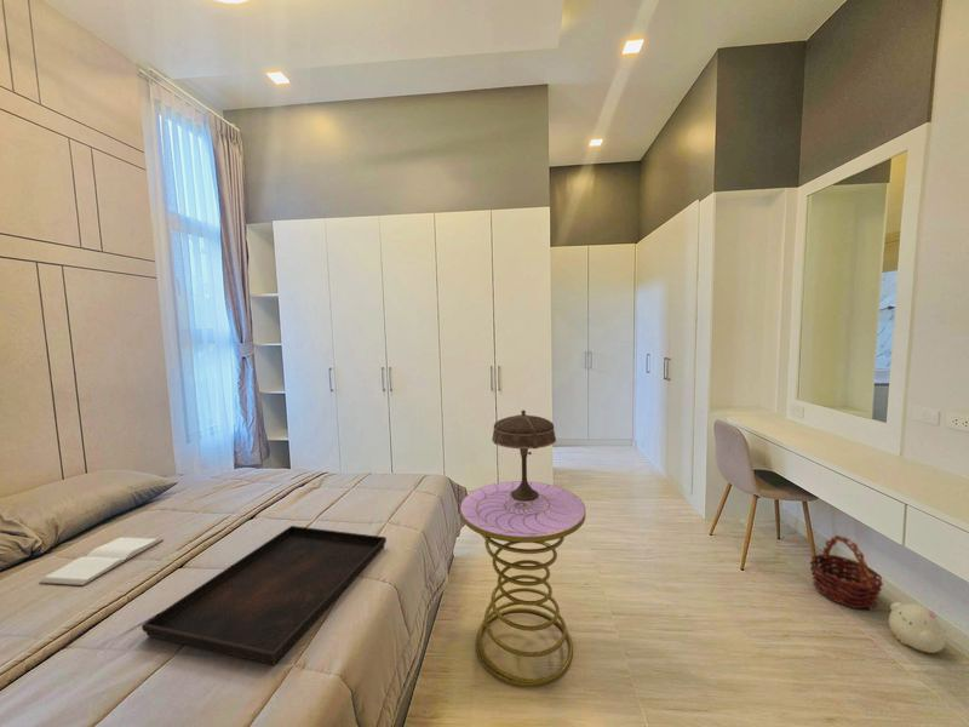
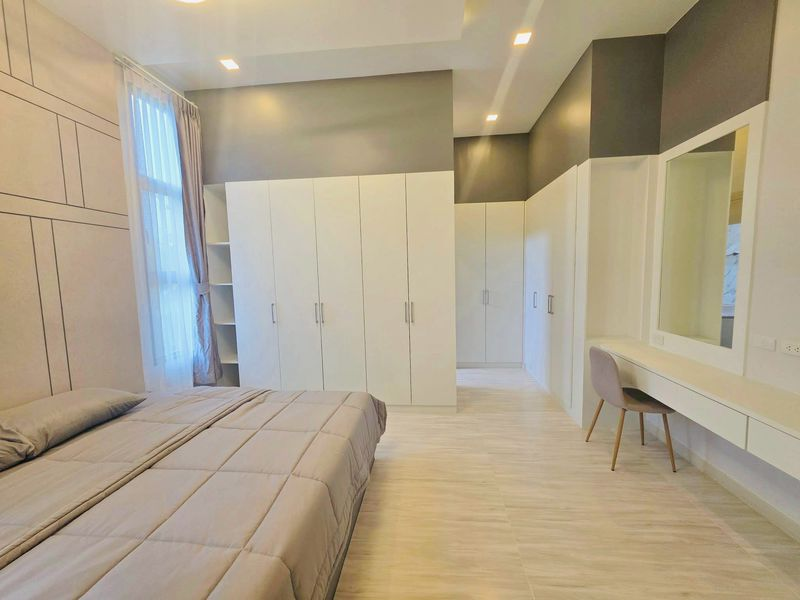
- book (107, 556)
- plush toy (919, 622)
- serving tray (285, 578)
- side table (522, 574)
- basket (844, 566)
- table lamp (523, 452)
